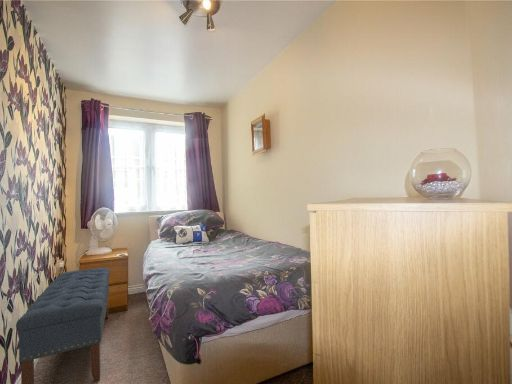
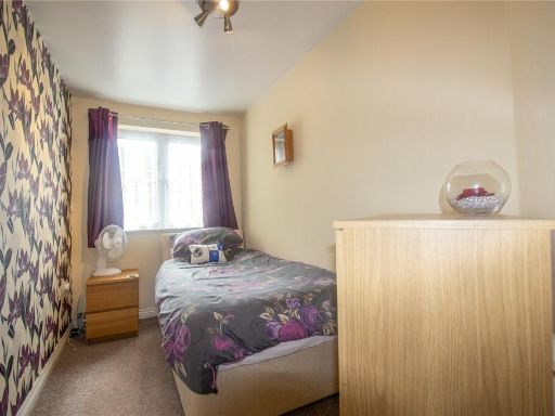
- bench (76, 315)
